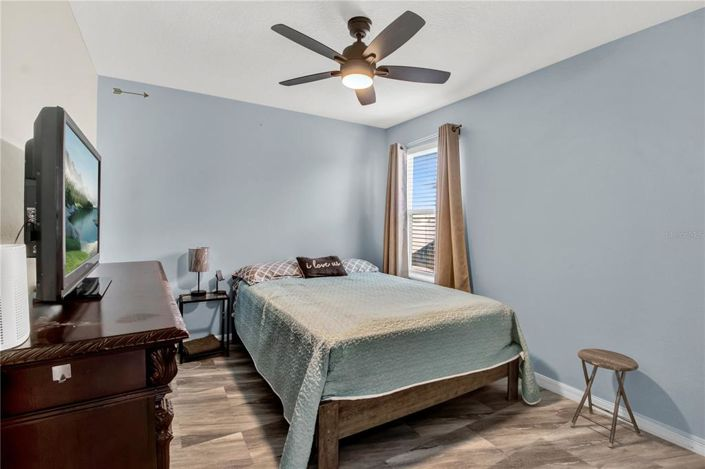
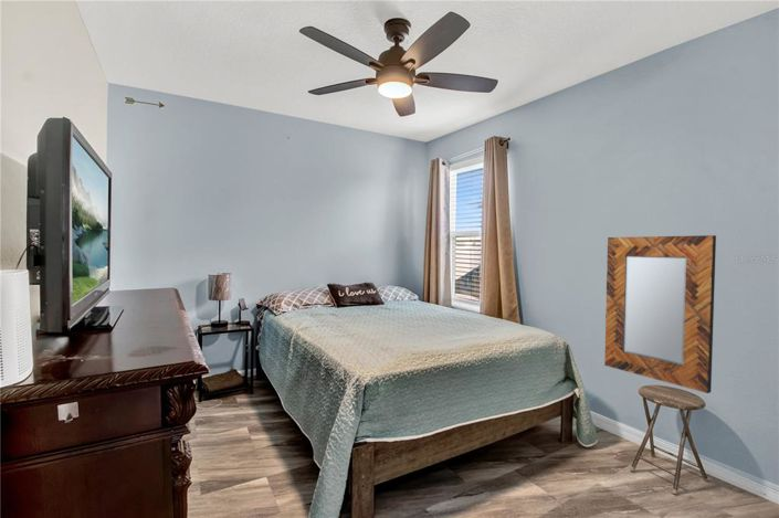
+ home mirror (654, 307)
